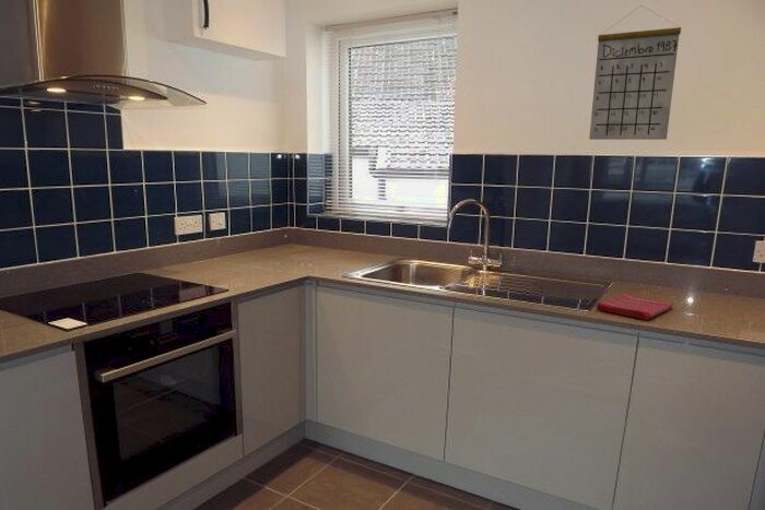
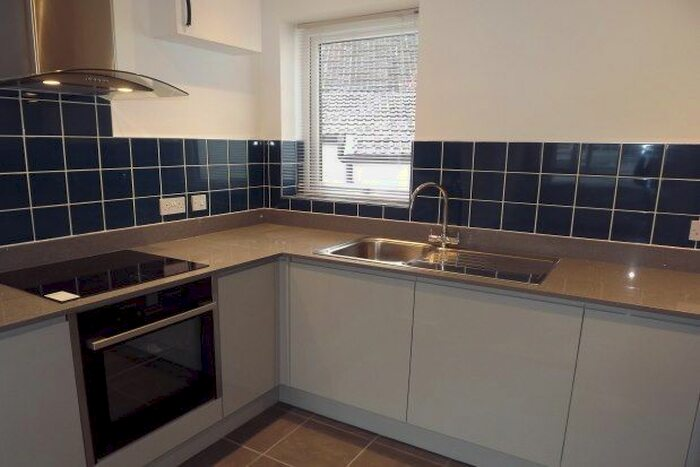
- dish towel (634, 305)
- calendar (634, 73)
